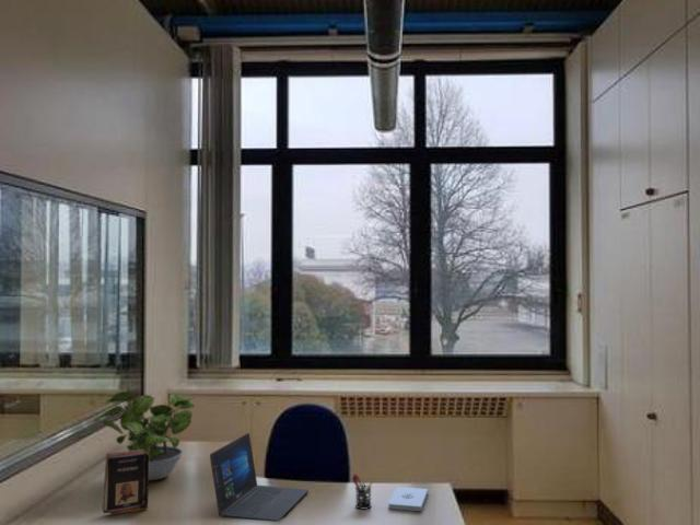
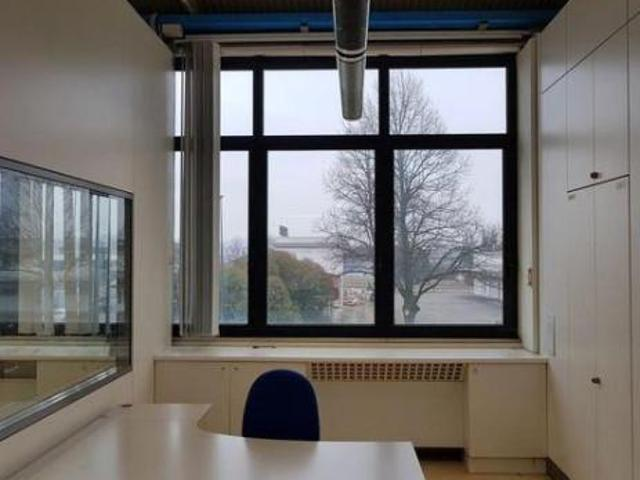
- laptop (255, 474)
- book (126, 481)
- potted plant (147, 432)
- pen holder (362, 490)
- notepad (408, 498)
